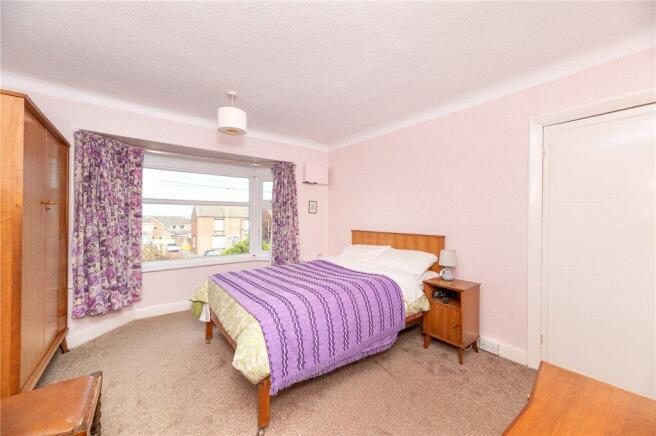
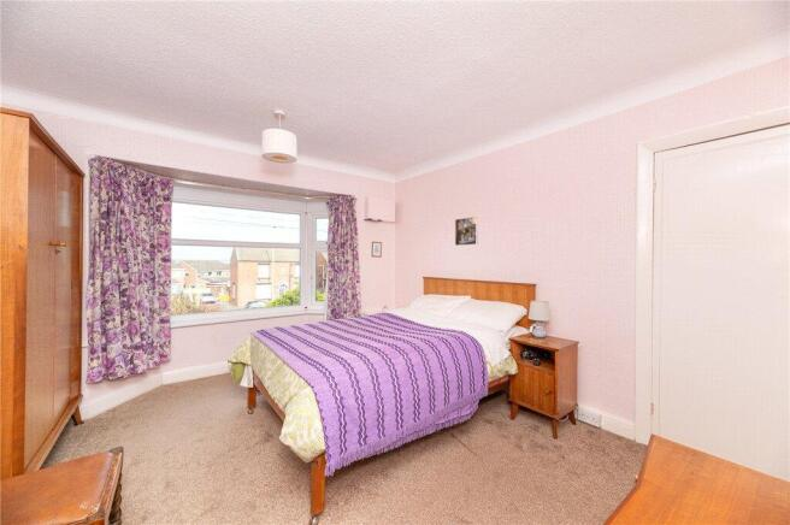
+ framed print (466, 231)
